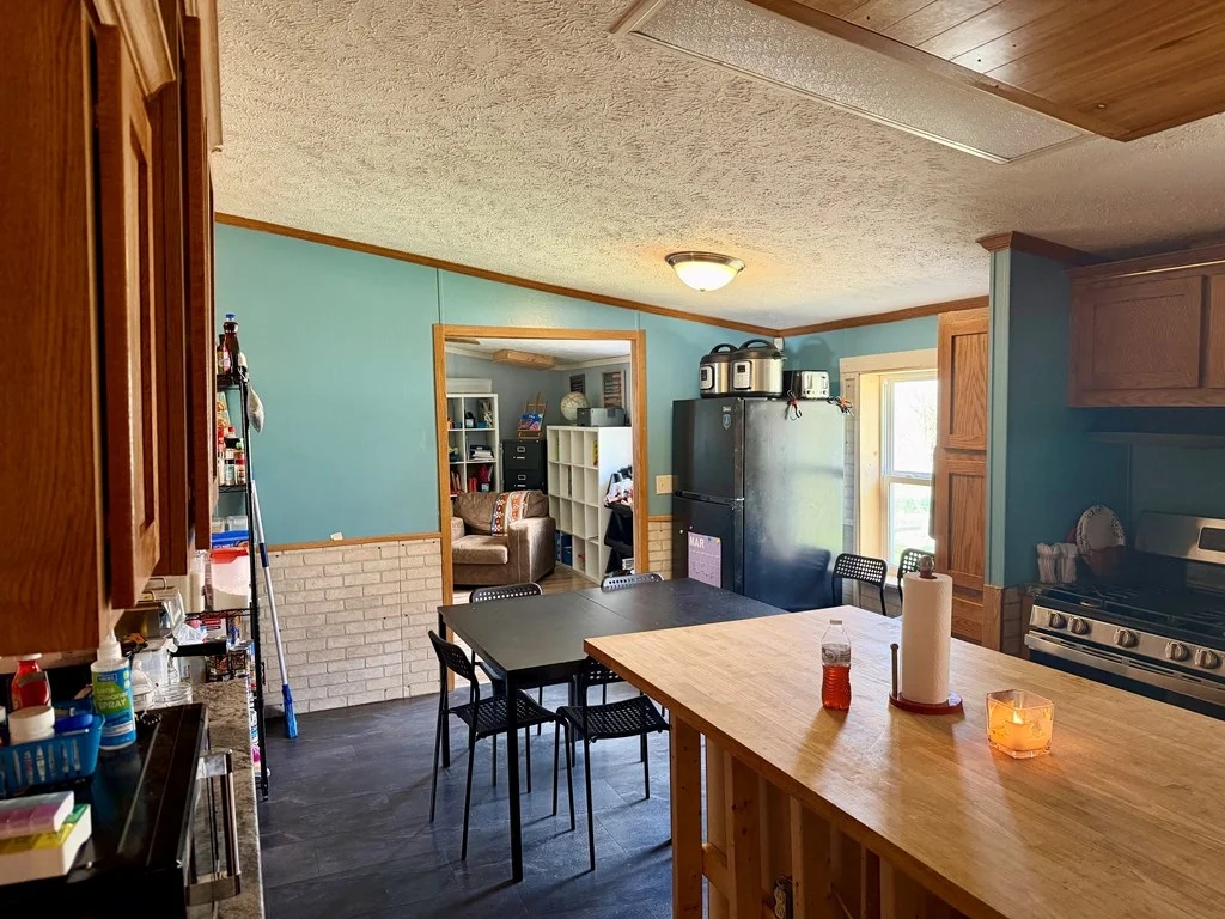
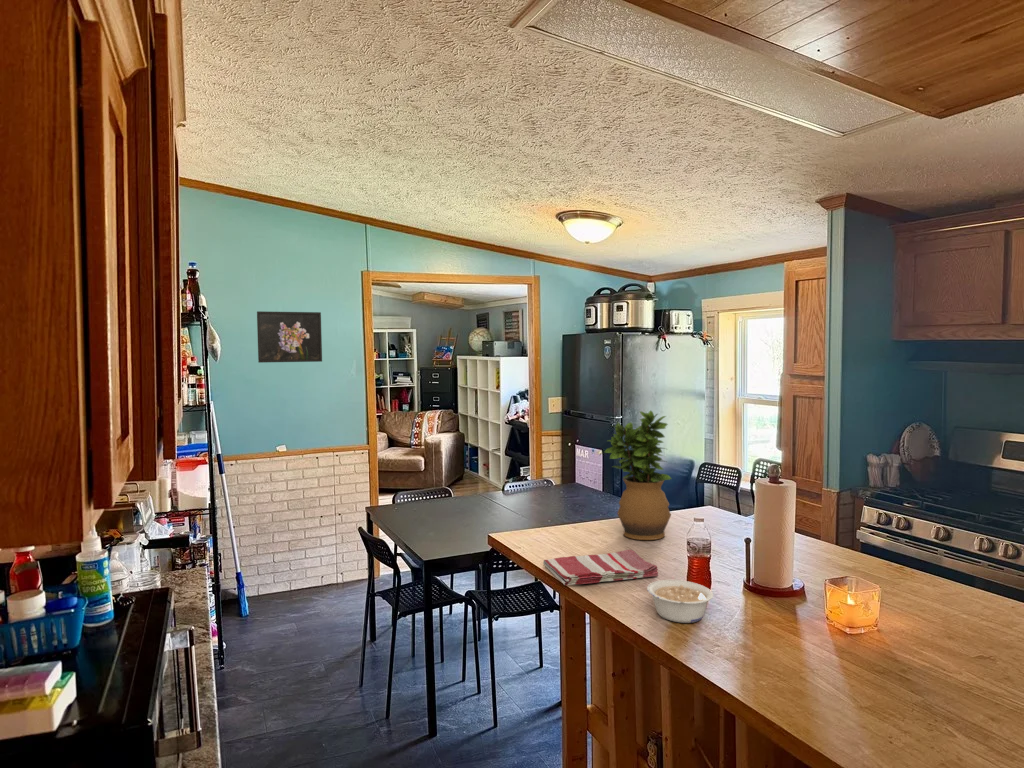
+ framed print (290, 337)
+ potted plant (637, 472)
+ legume (681, 601)
+ dish towel (599, 564)
